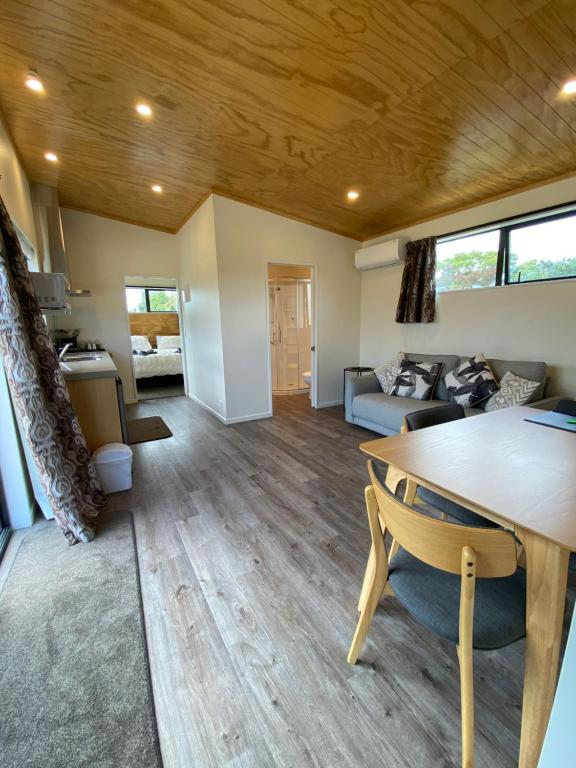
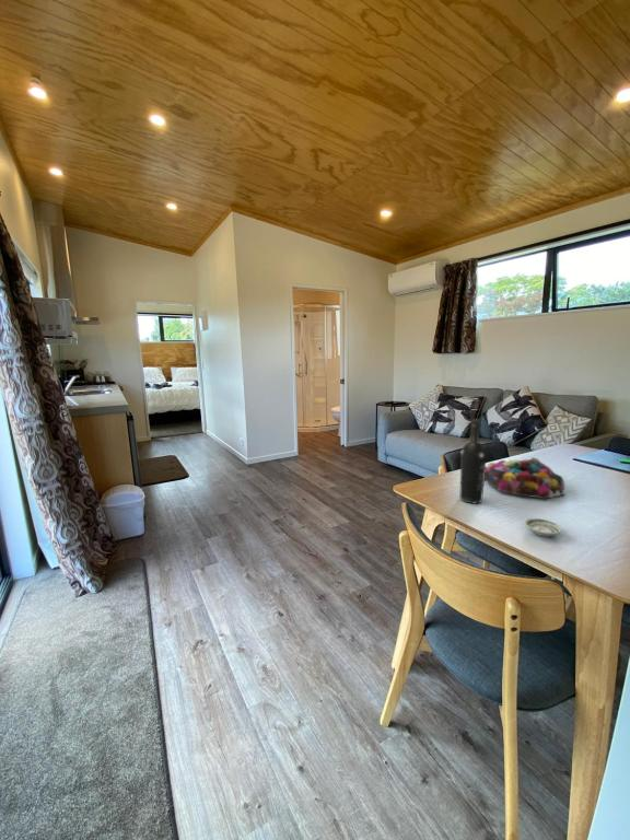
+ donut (522, 474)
+ saucer (541, 528)
+ wine bottle (472, 460)
